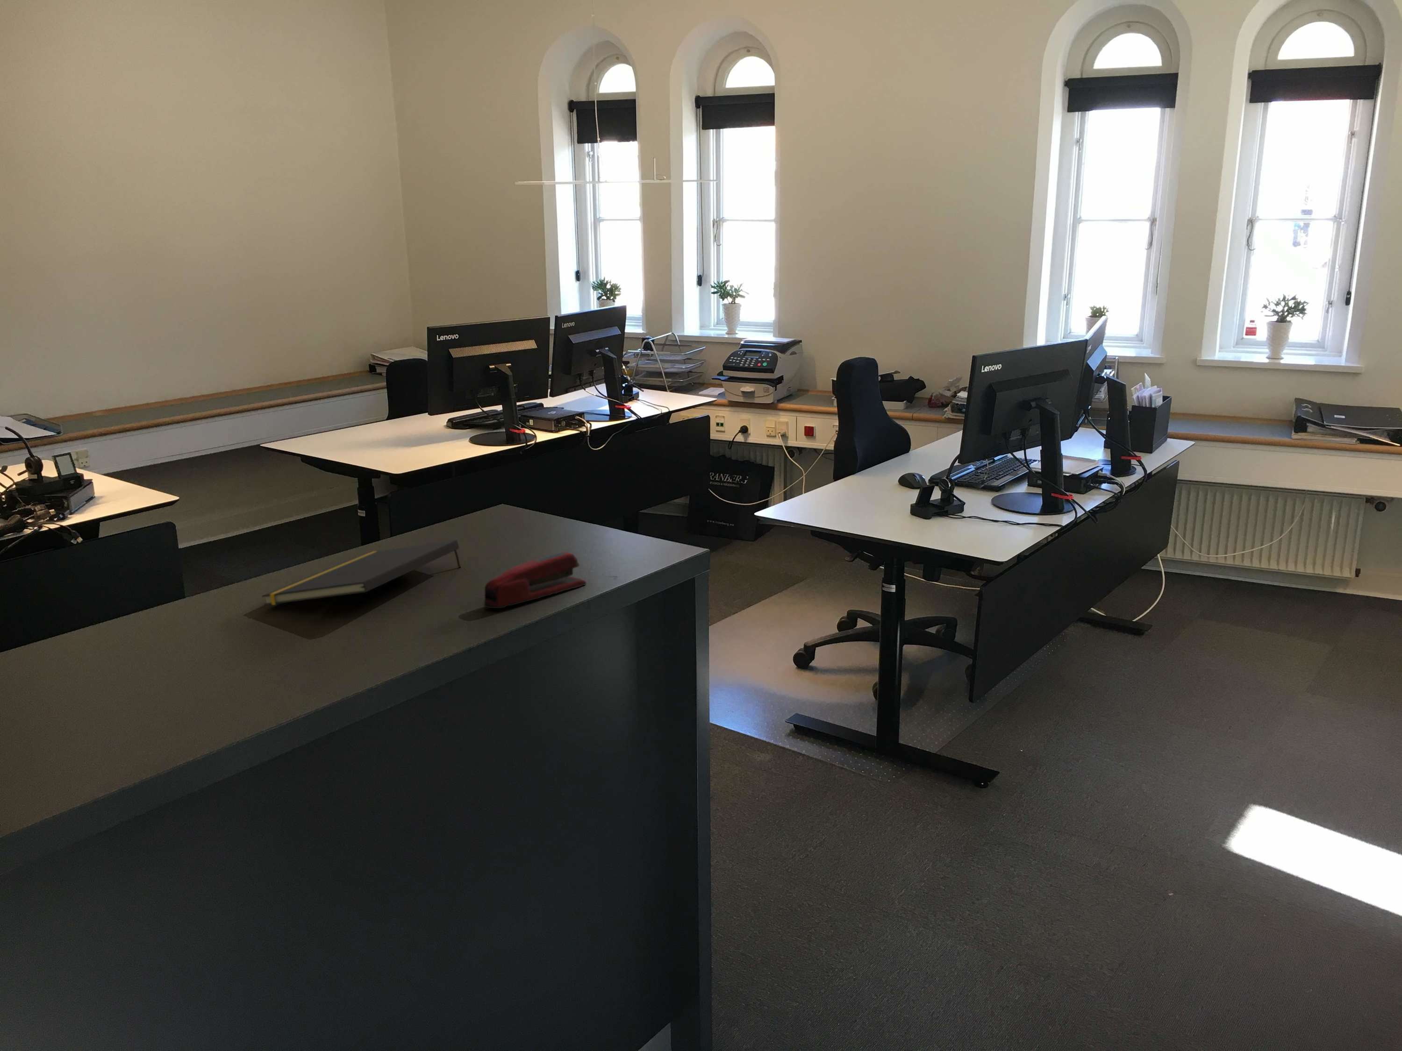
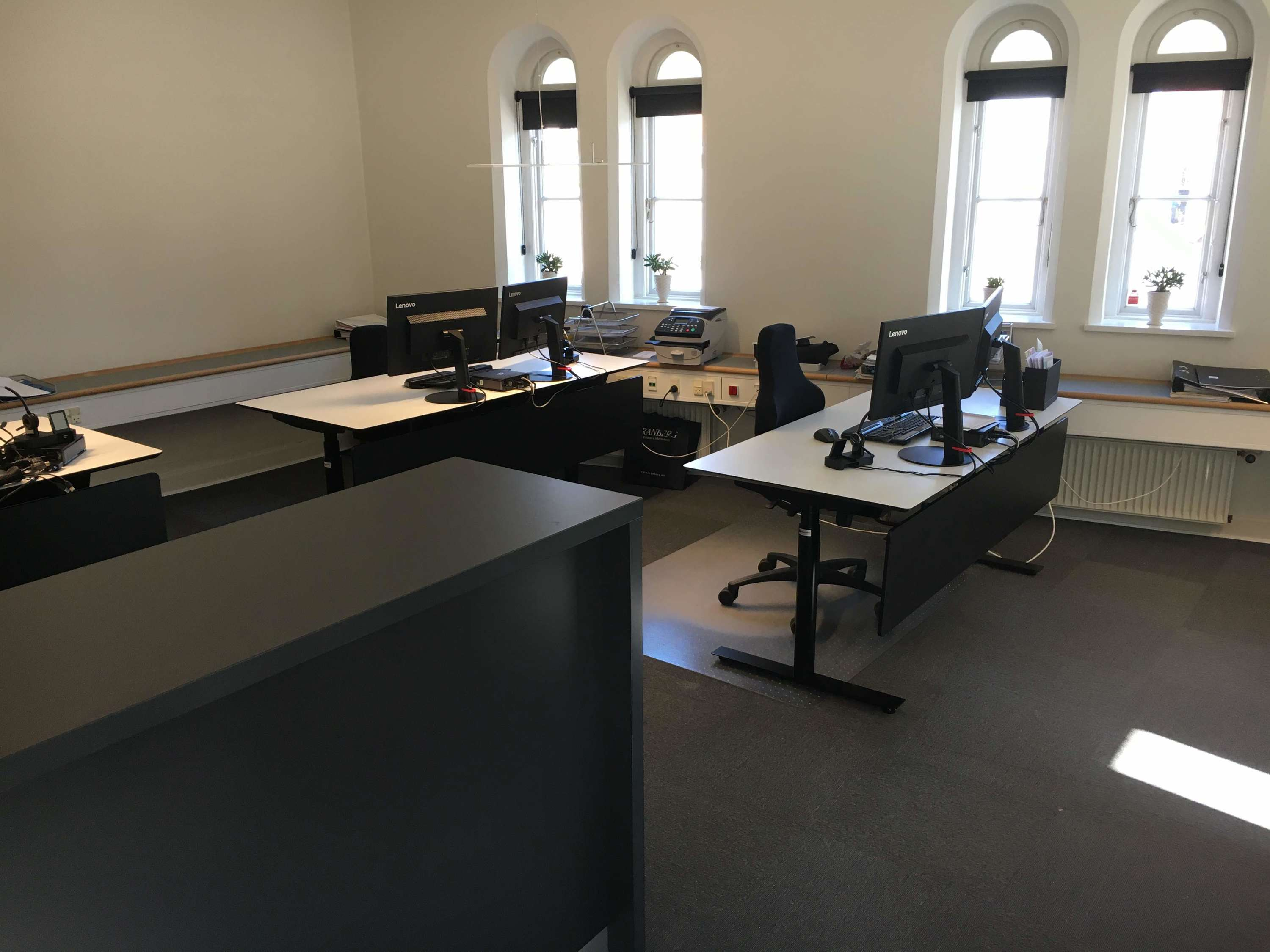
- stapler (534, 577)
- notepad (365, 571)
